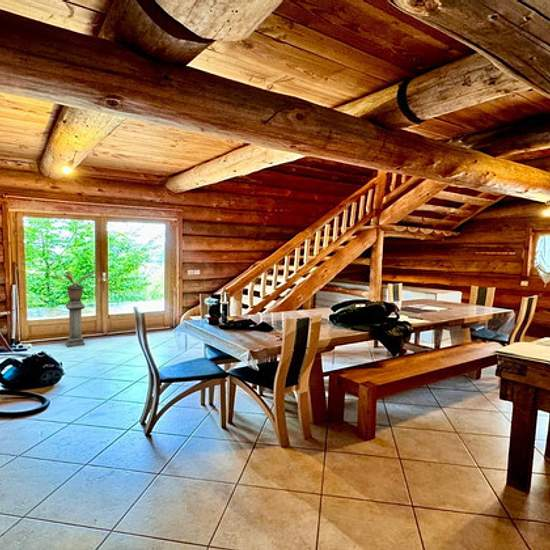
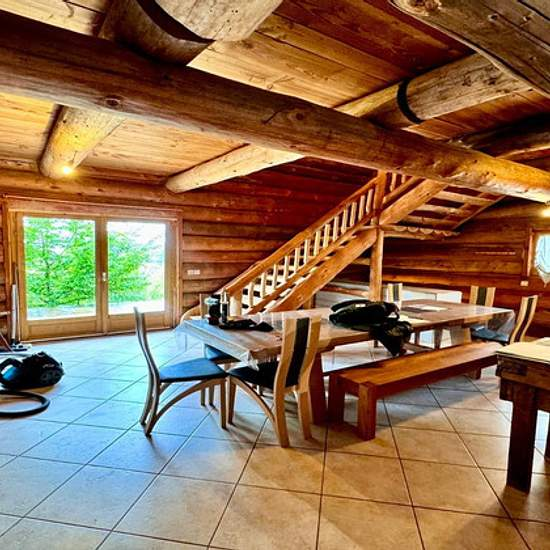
- potted plant (73, 307)
